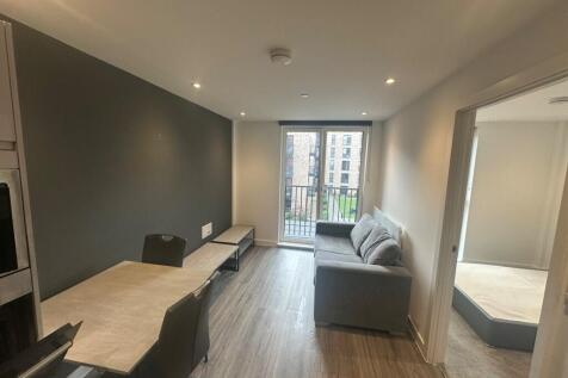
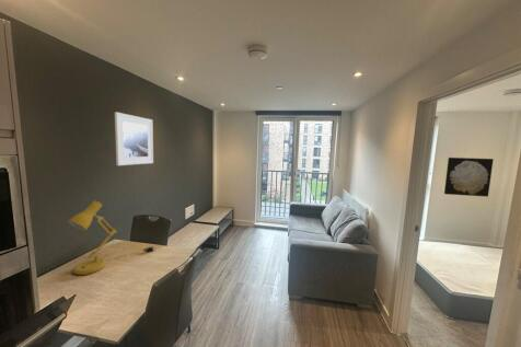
+ desk lamp (114, 230)
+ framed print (136, 140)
+ wall art (467, 176)
